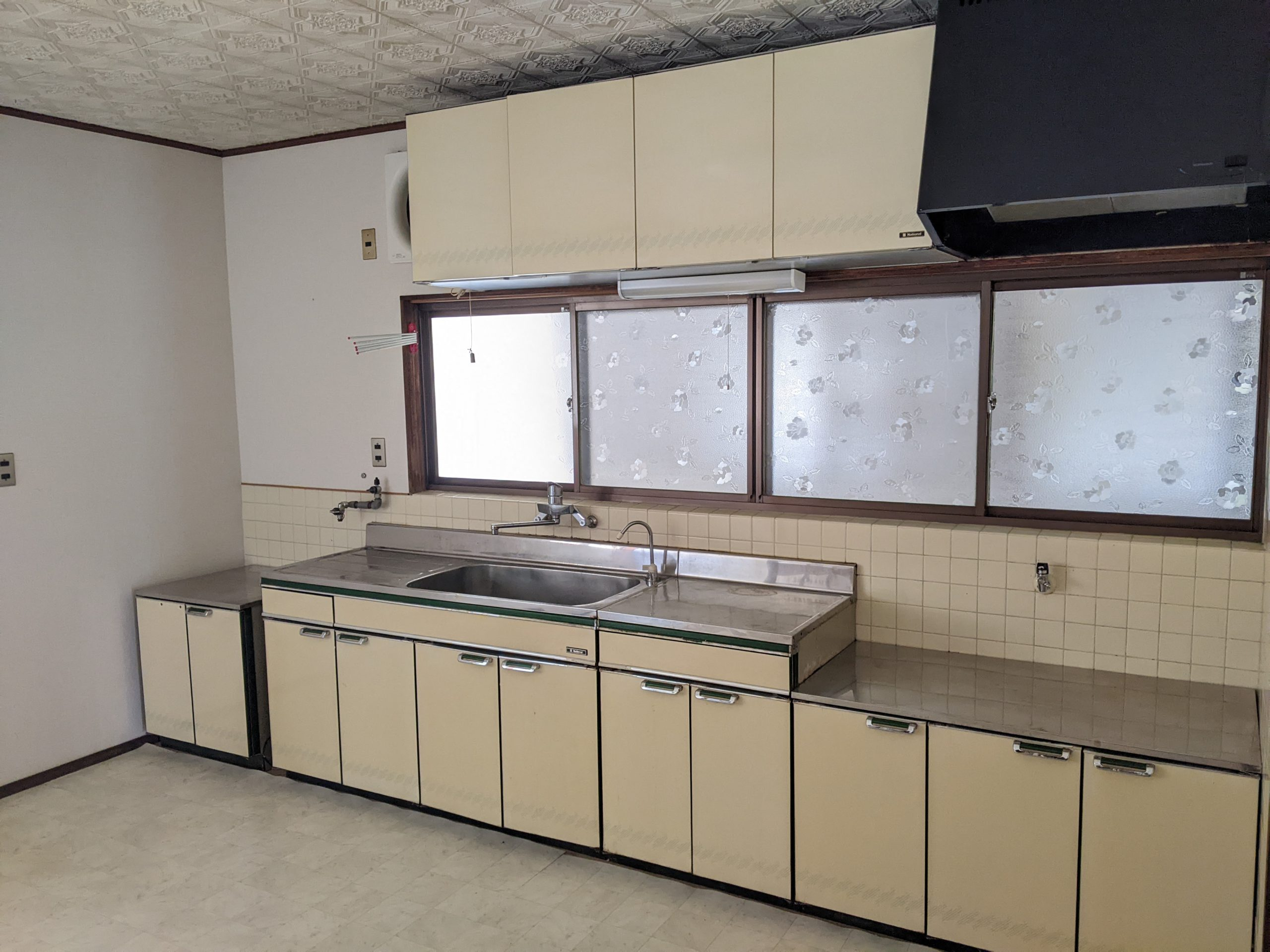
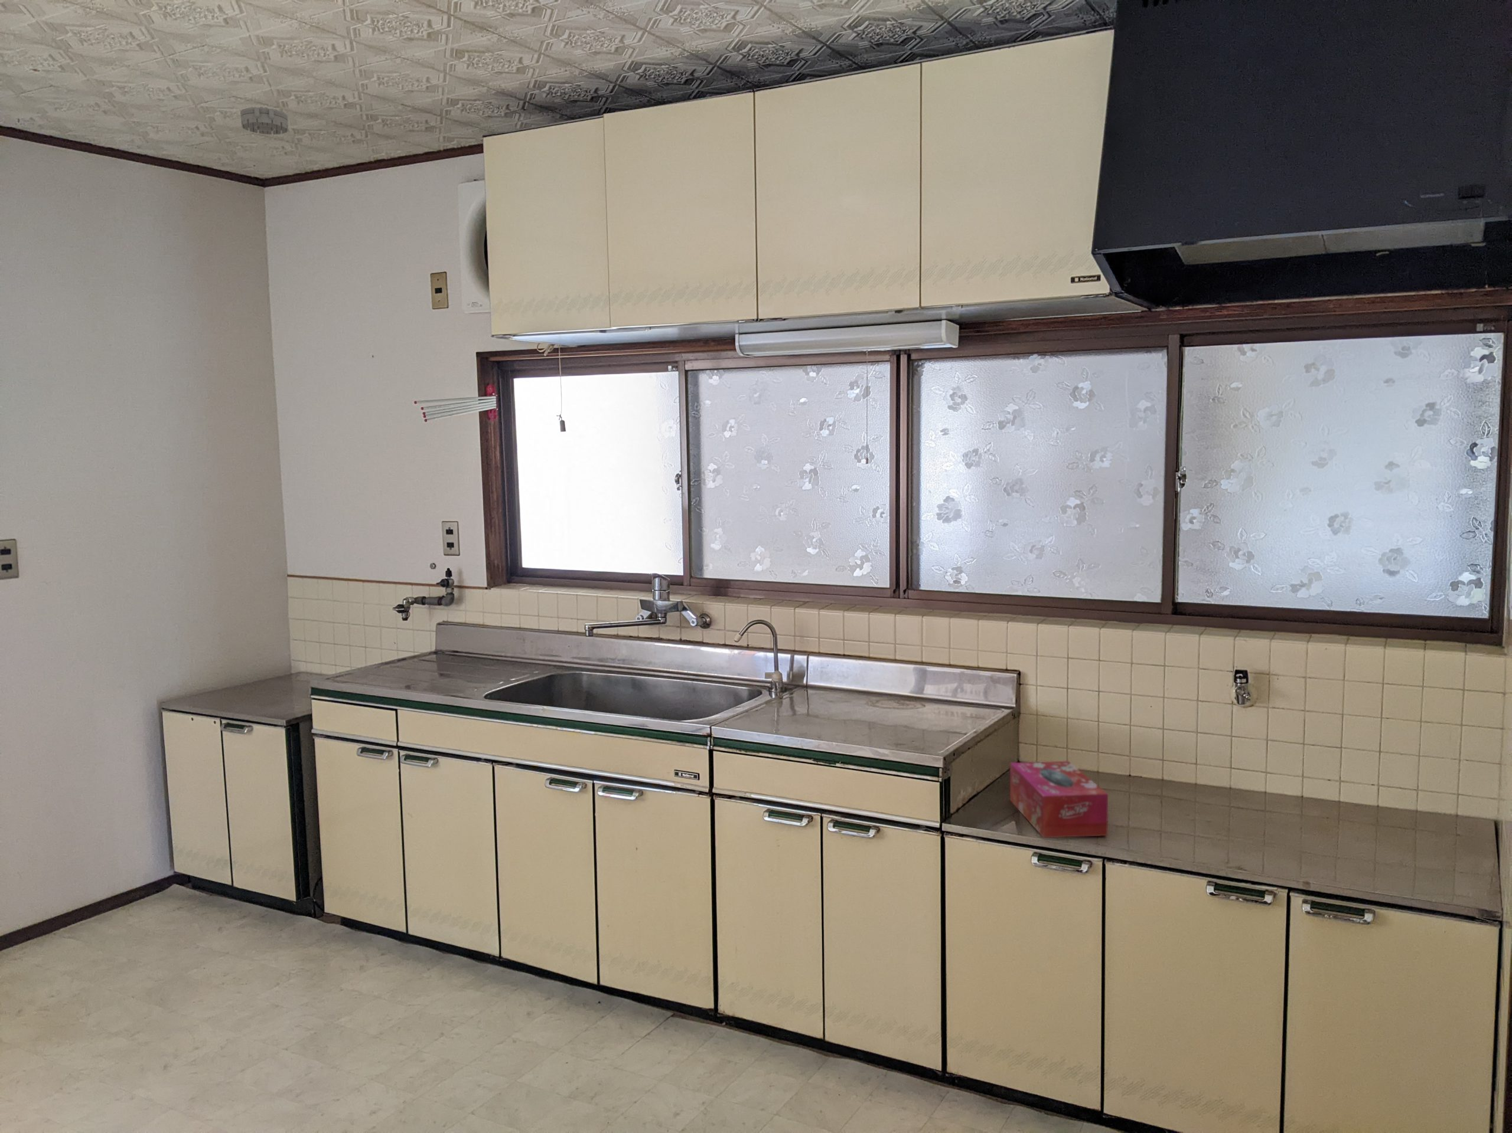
+ smoke detector (264, 120)
+ tissue box (1056, 797)
